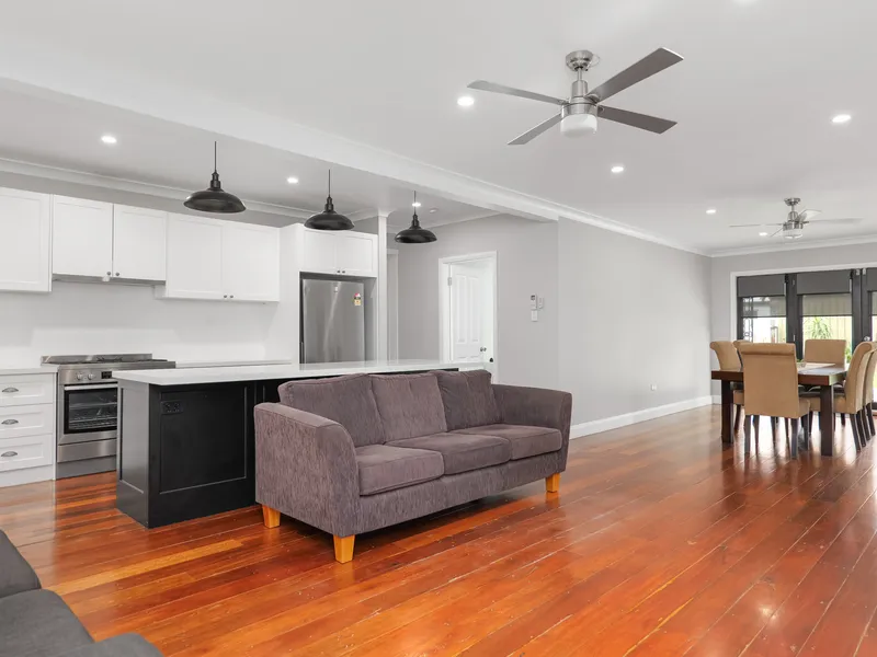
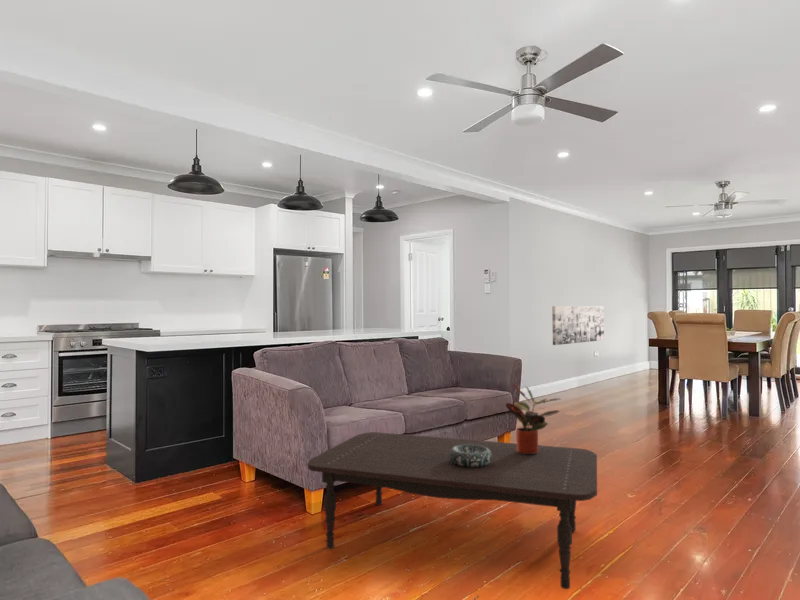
+ potted plant (534, 420)
+ wall art (579, 324)
+ coffee table (455, 497)
+ decorative bowl (470, 457)
